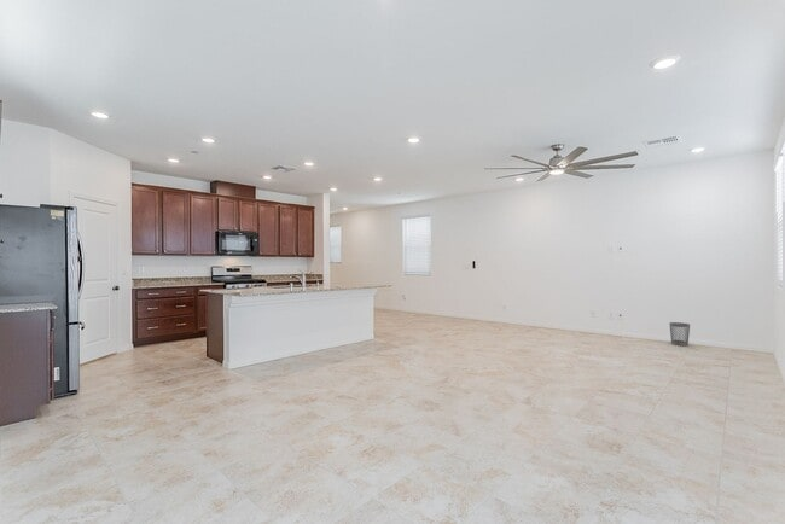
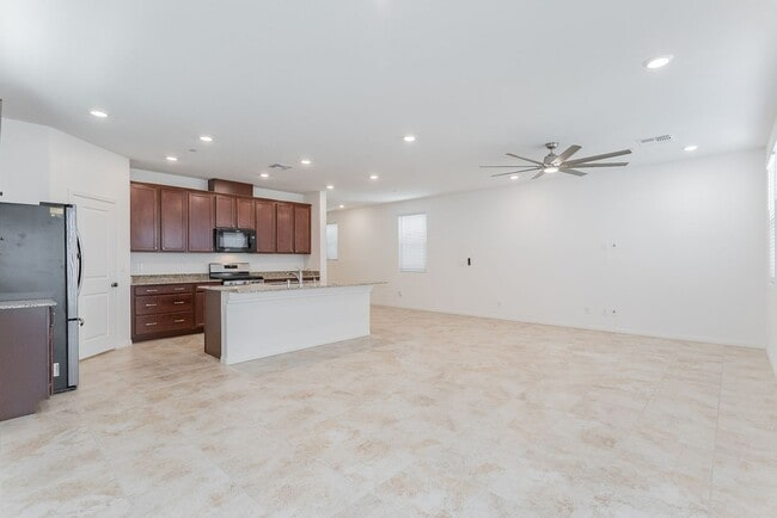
- wastebasket (679, 333)
